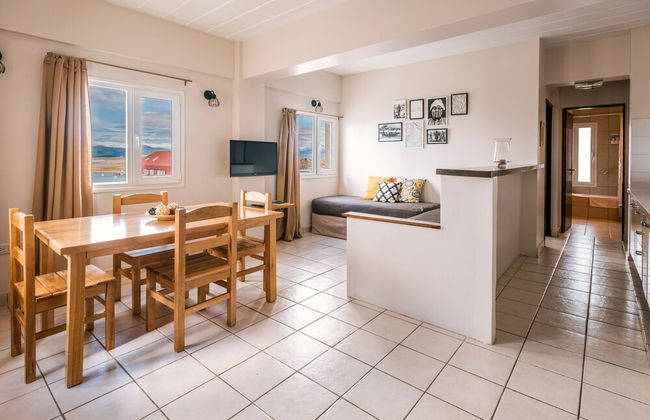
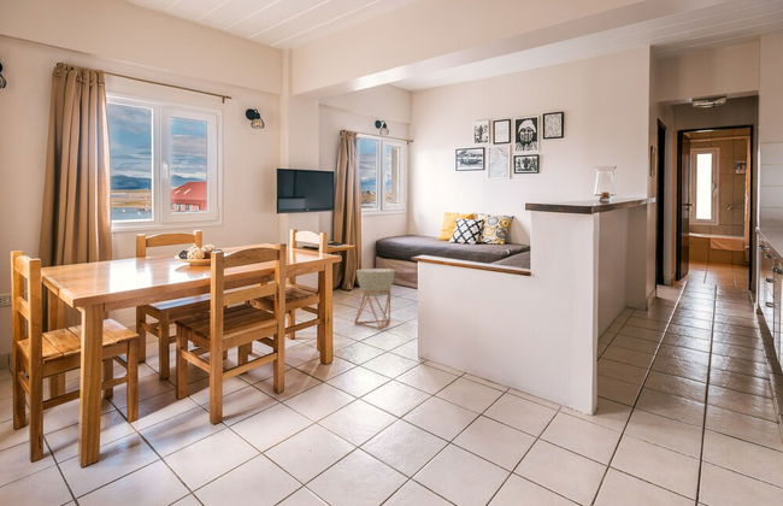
+ planter (375, 296)
